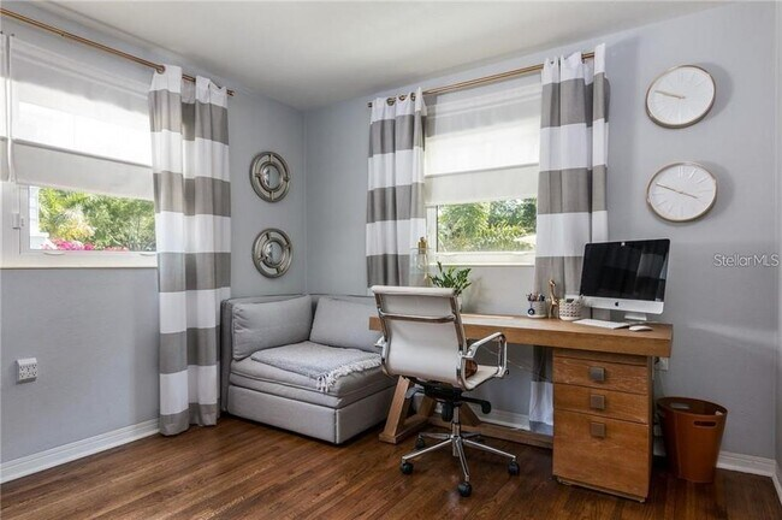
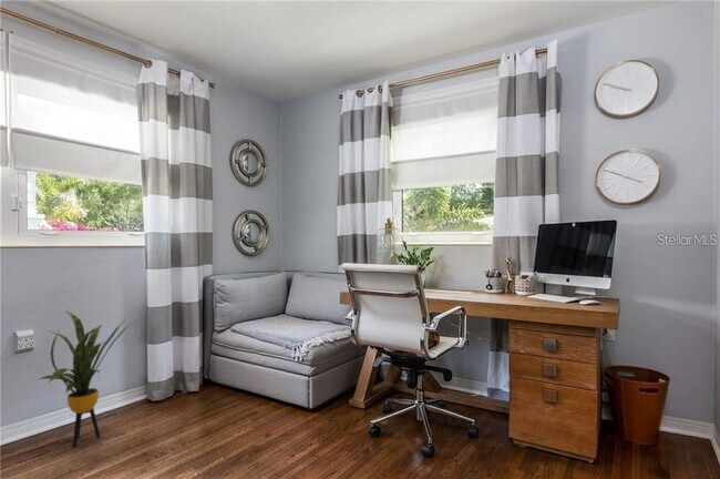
+ house plant (86, 376)
